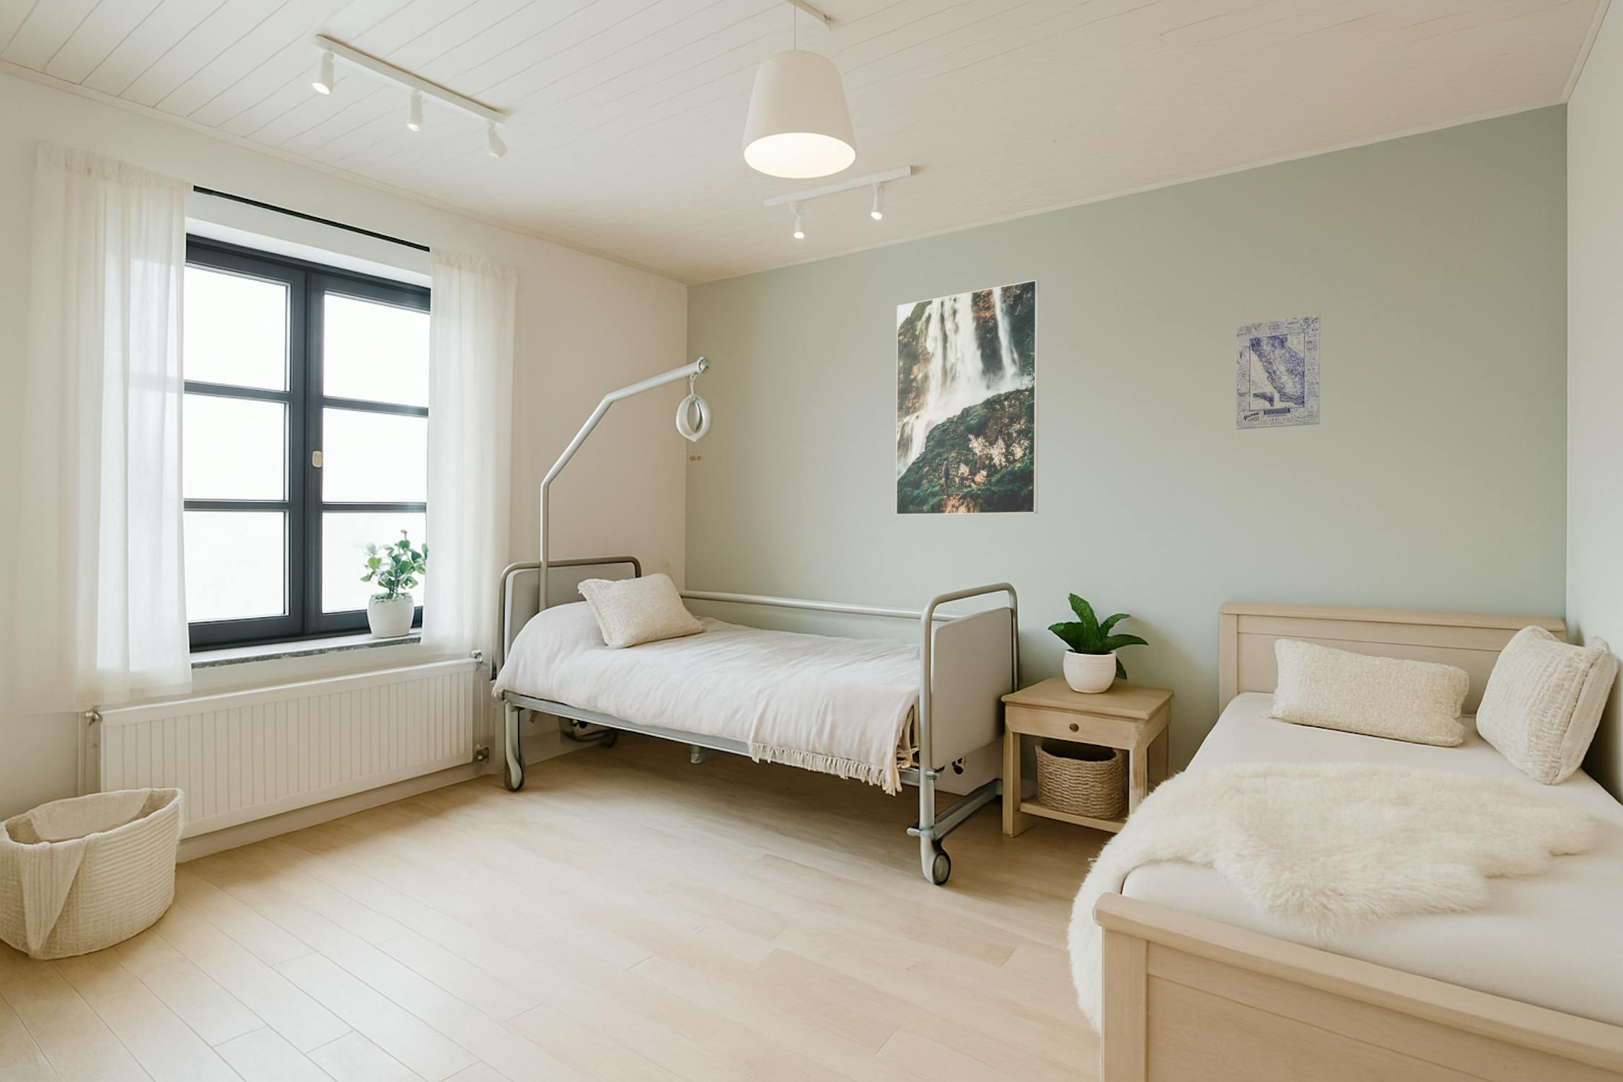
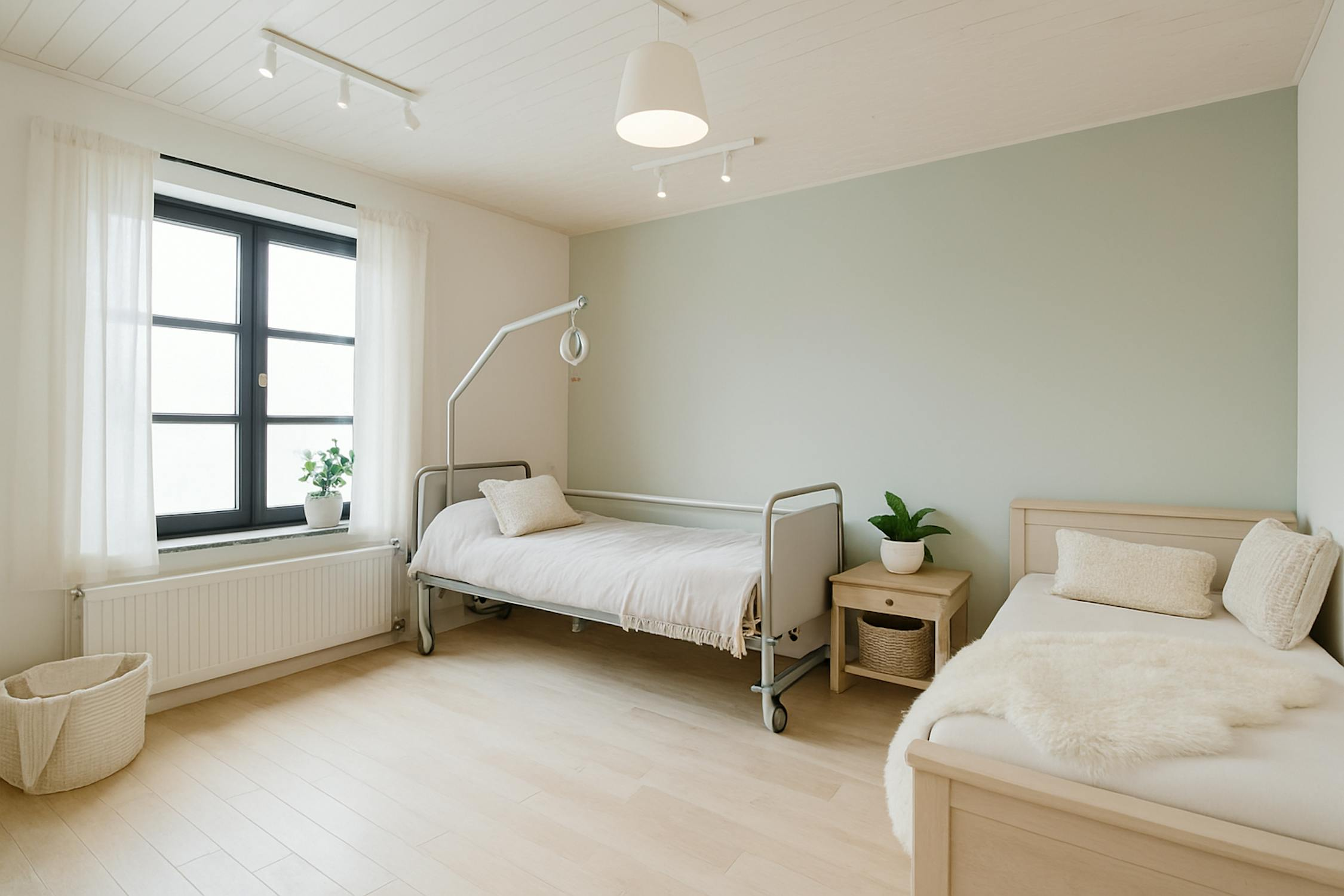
- wall art (1276, 373)
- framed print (964, 405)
